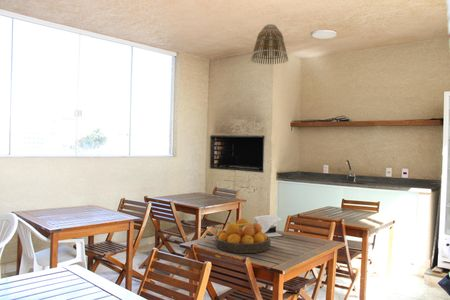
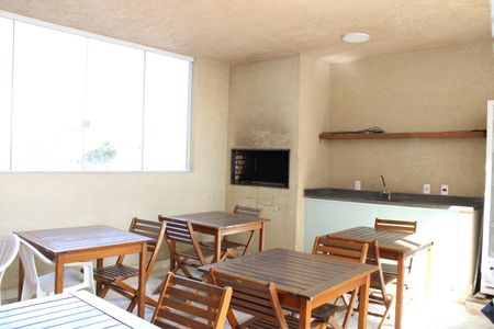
- fruit bowl (242, 233)
- lamp shade (269, 43)
- napkin holder (266, 224)
